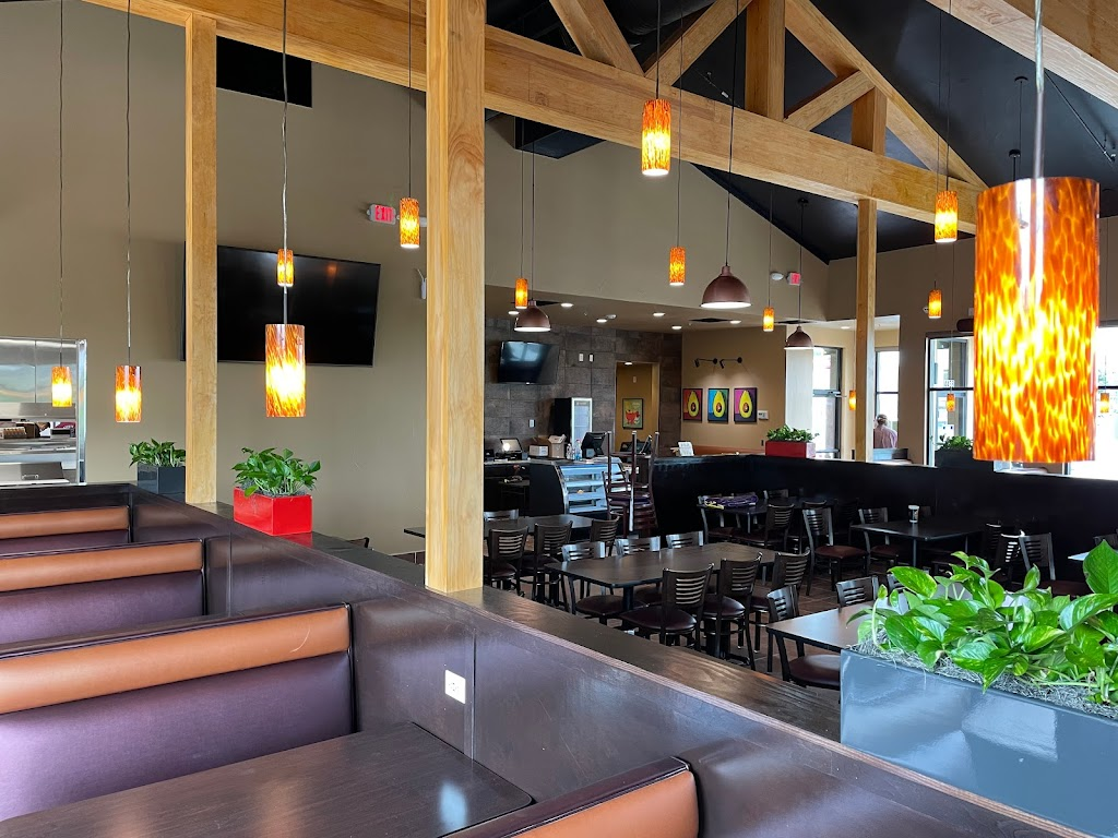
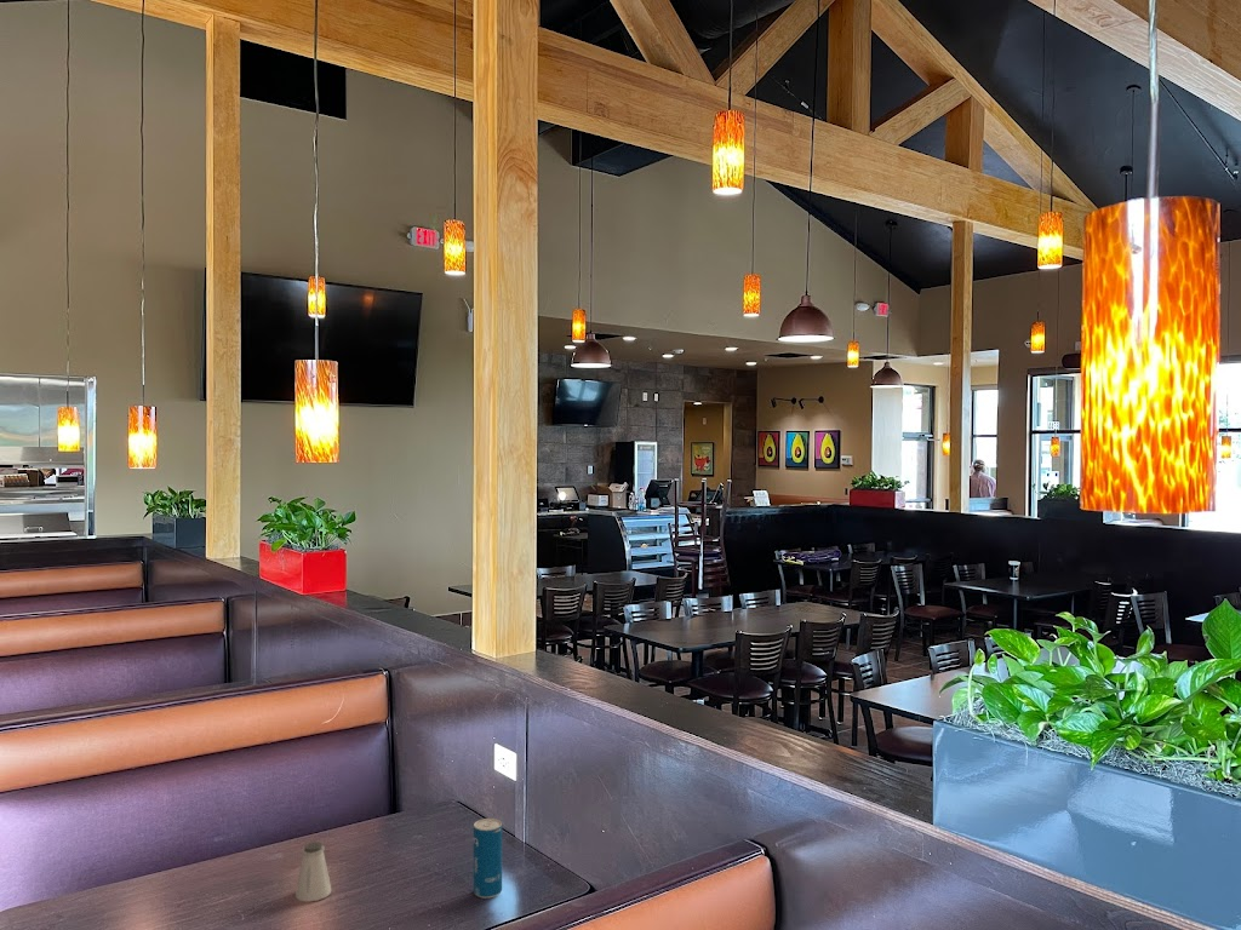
+ beverage can (487, 857)
+ saltshaker (313, 868)
